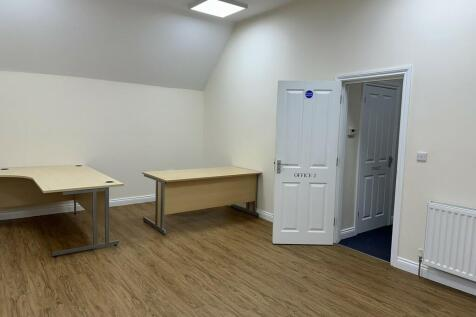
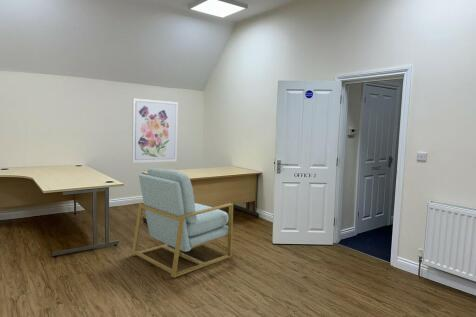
+ wall art (155, 131)
+ chair (184, 212)
